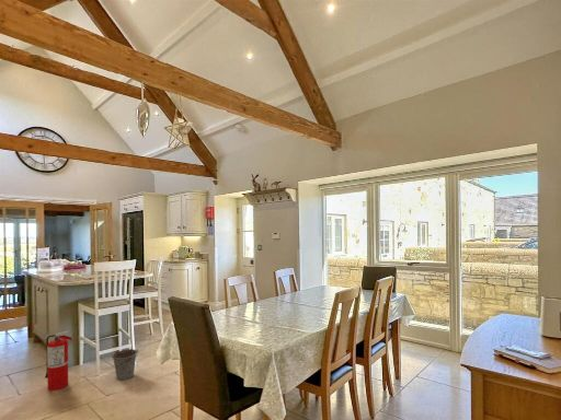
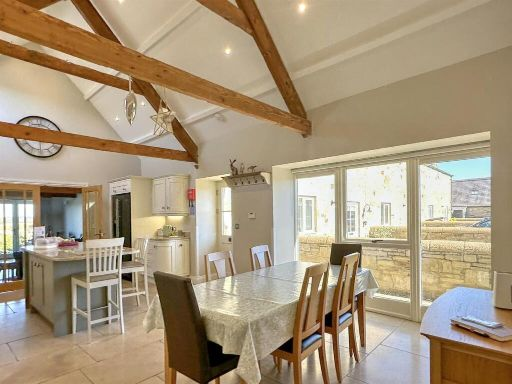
- fire extinguisher (58, 359)
- bucket (125, 364)
